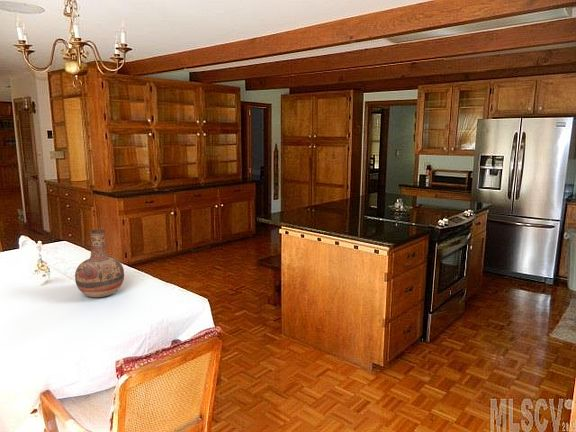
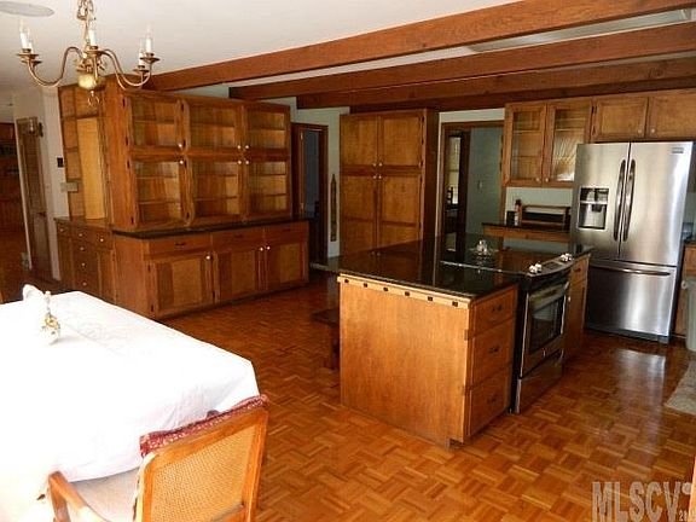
- vase (99, 262)
